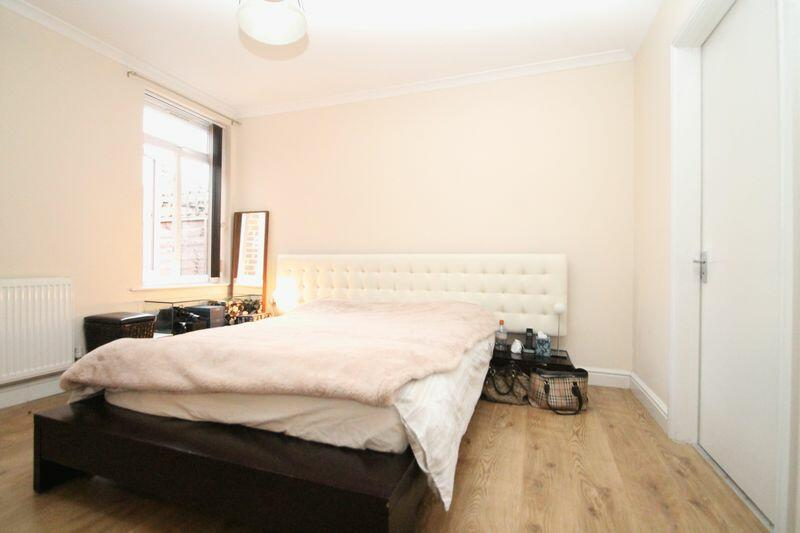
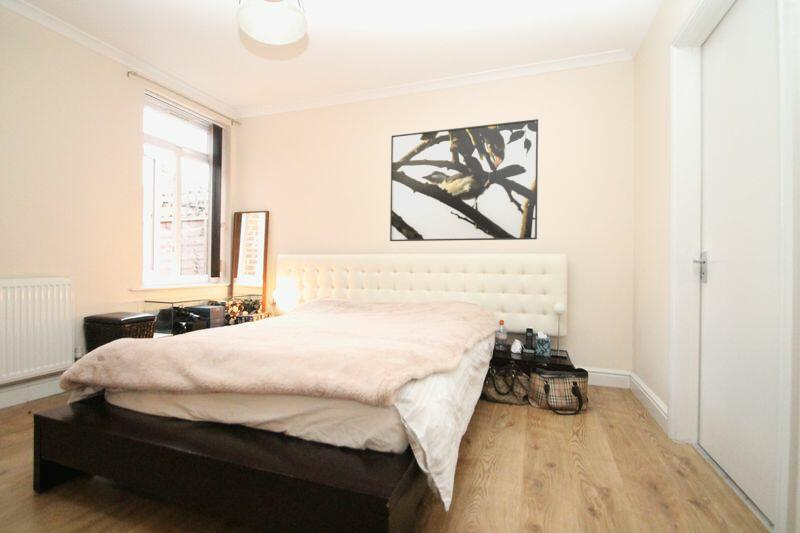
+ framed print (459, 184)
